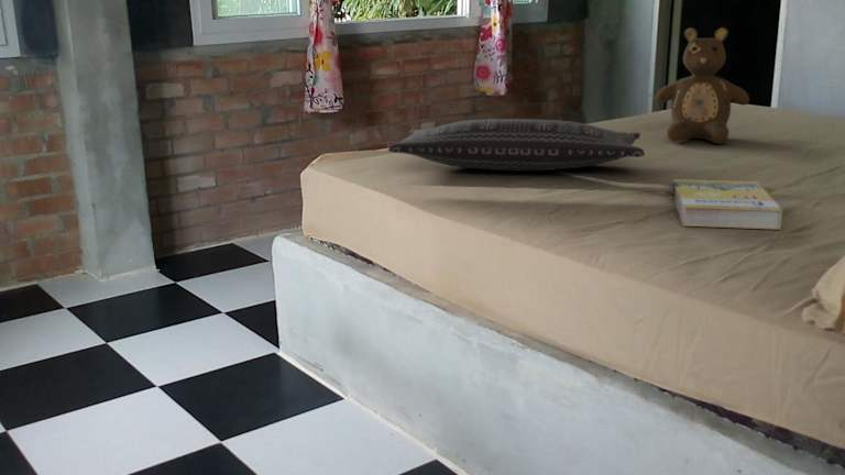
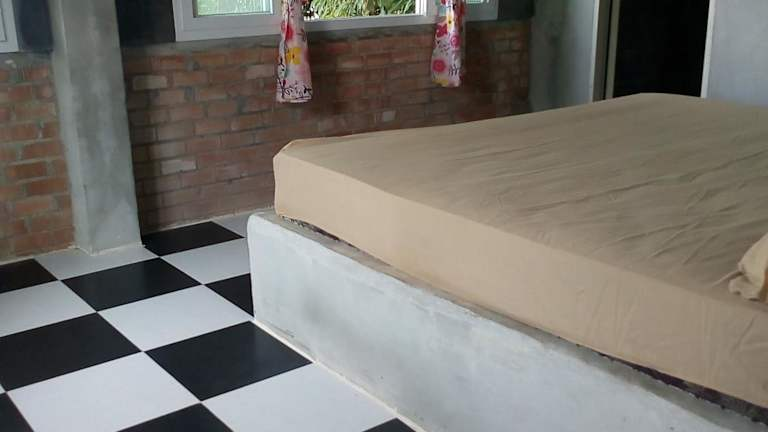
- teddy bear (701, 85)
- pillow (517, 144)
- book (722, 202)
